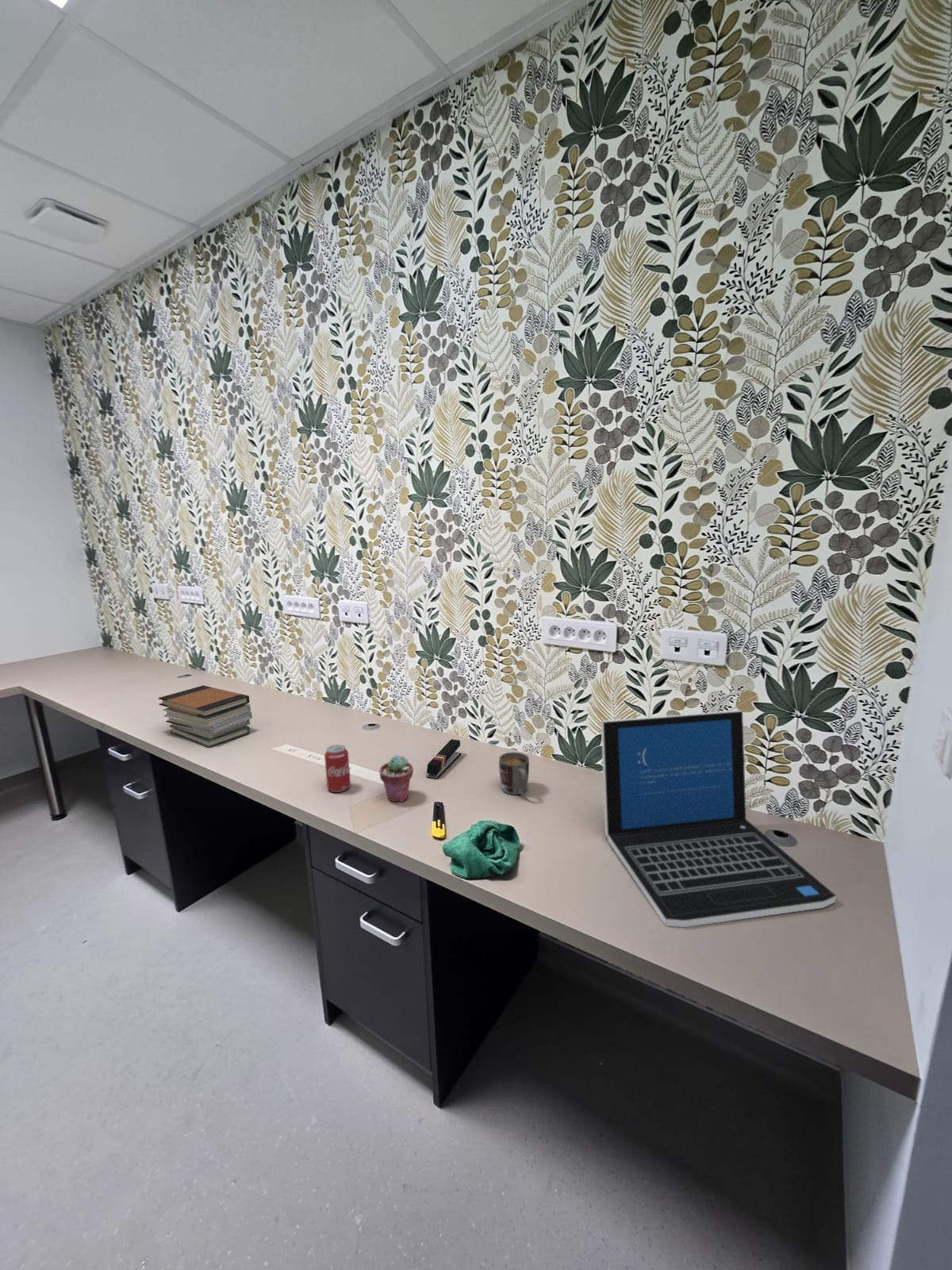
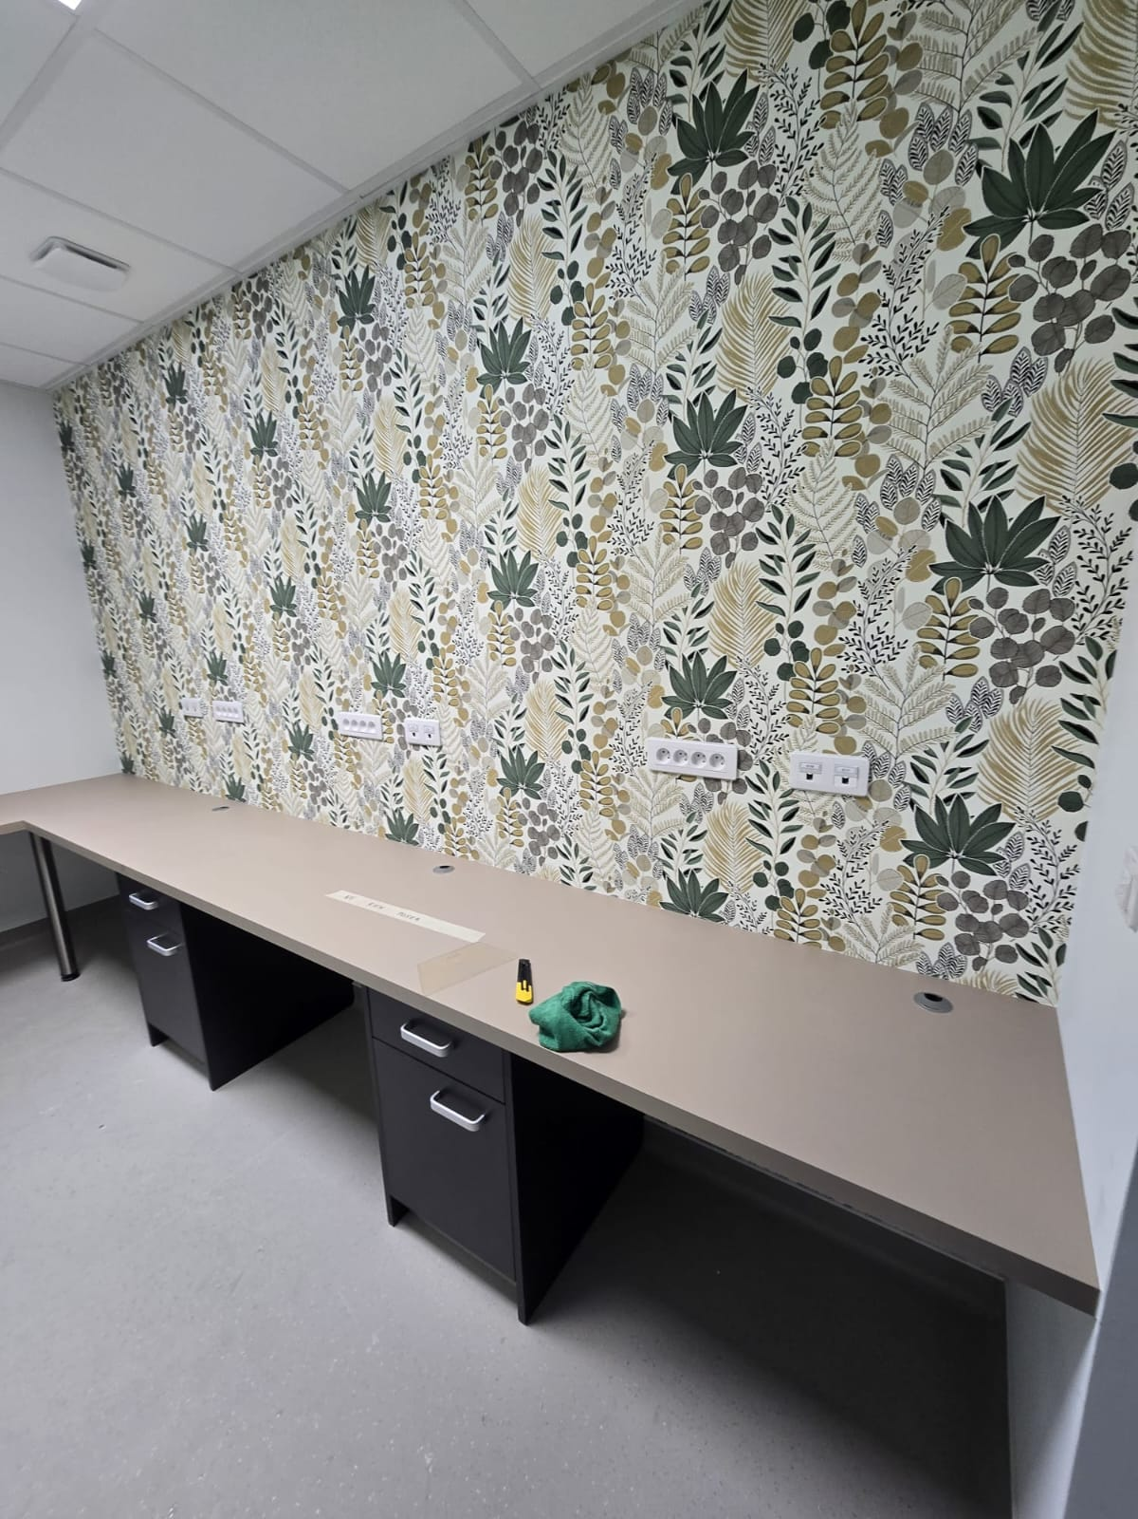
- potted succulent (397, 776)
- book stack (207, 714)
- laptop (708, 803)
- mug (516, 776)
- beverage can (337, 768)
- stapler (444, 758)
